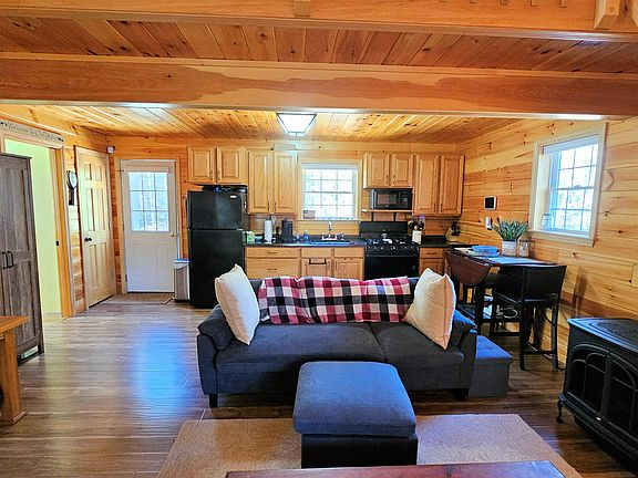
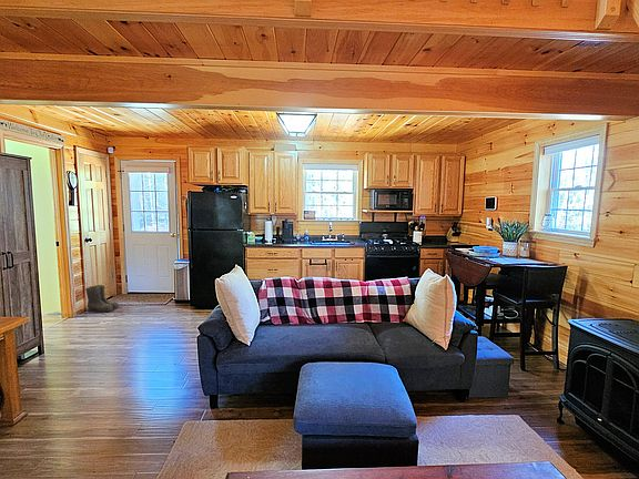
+ boots (101, 297)
